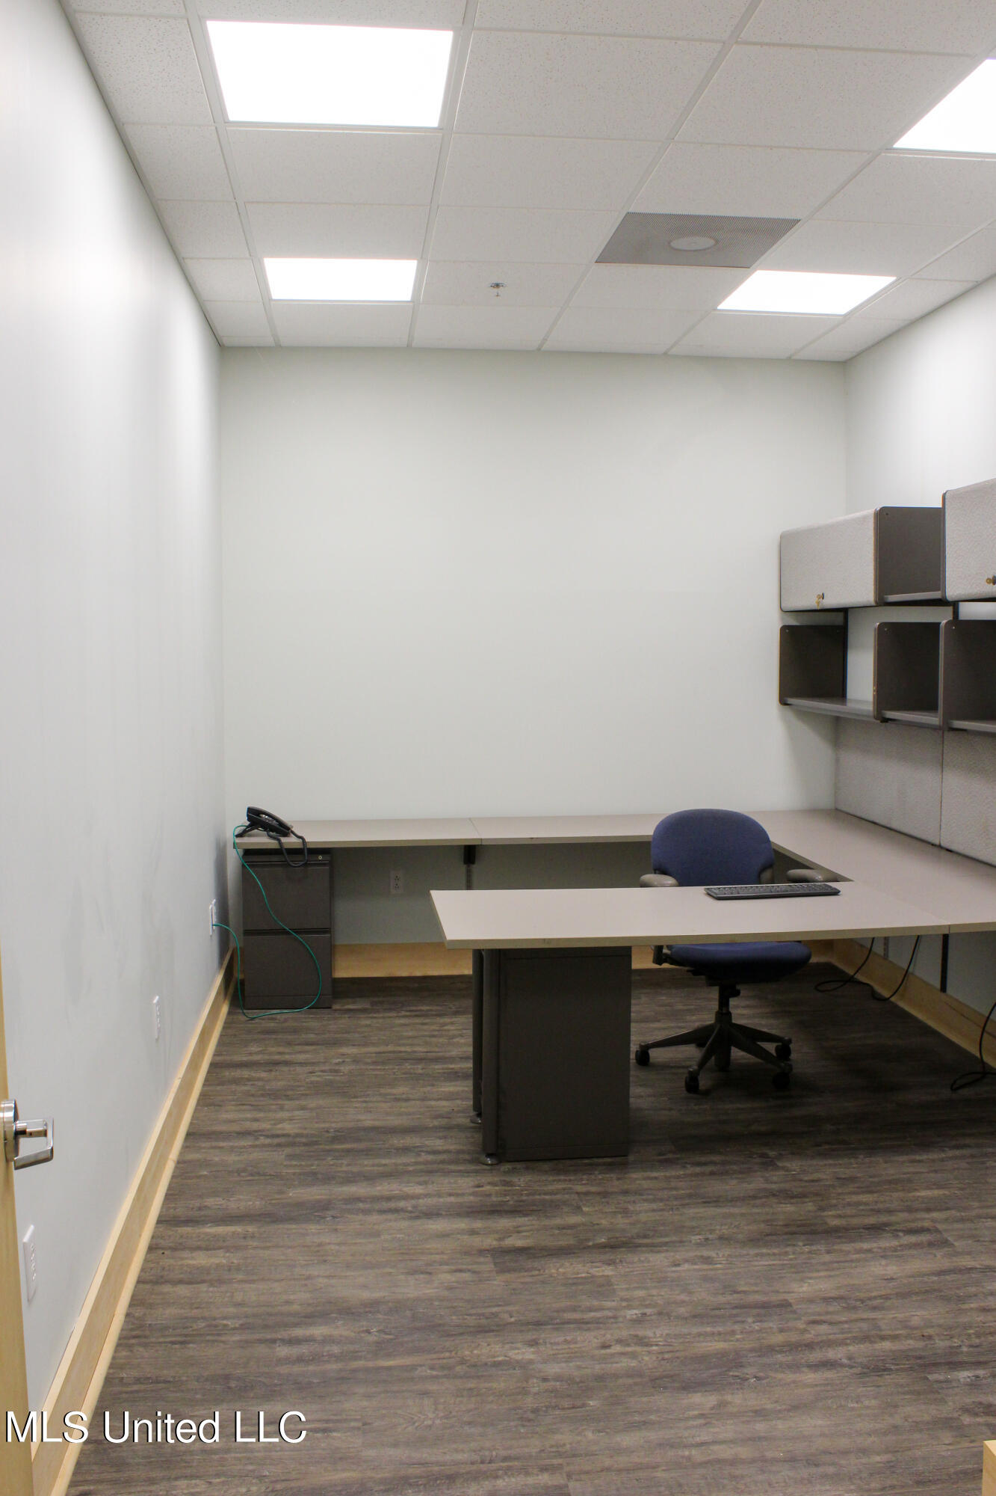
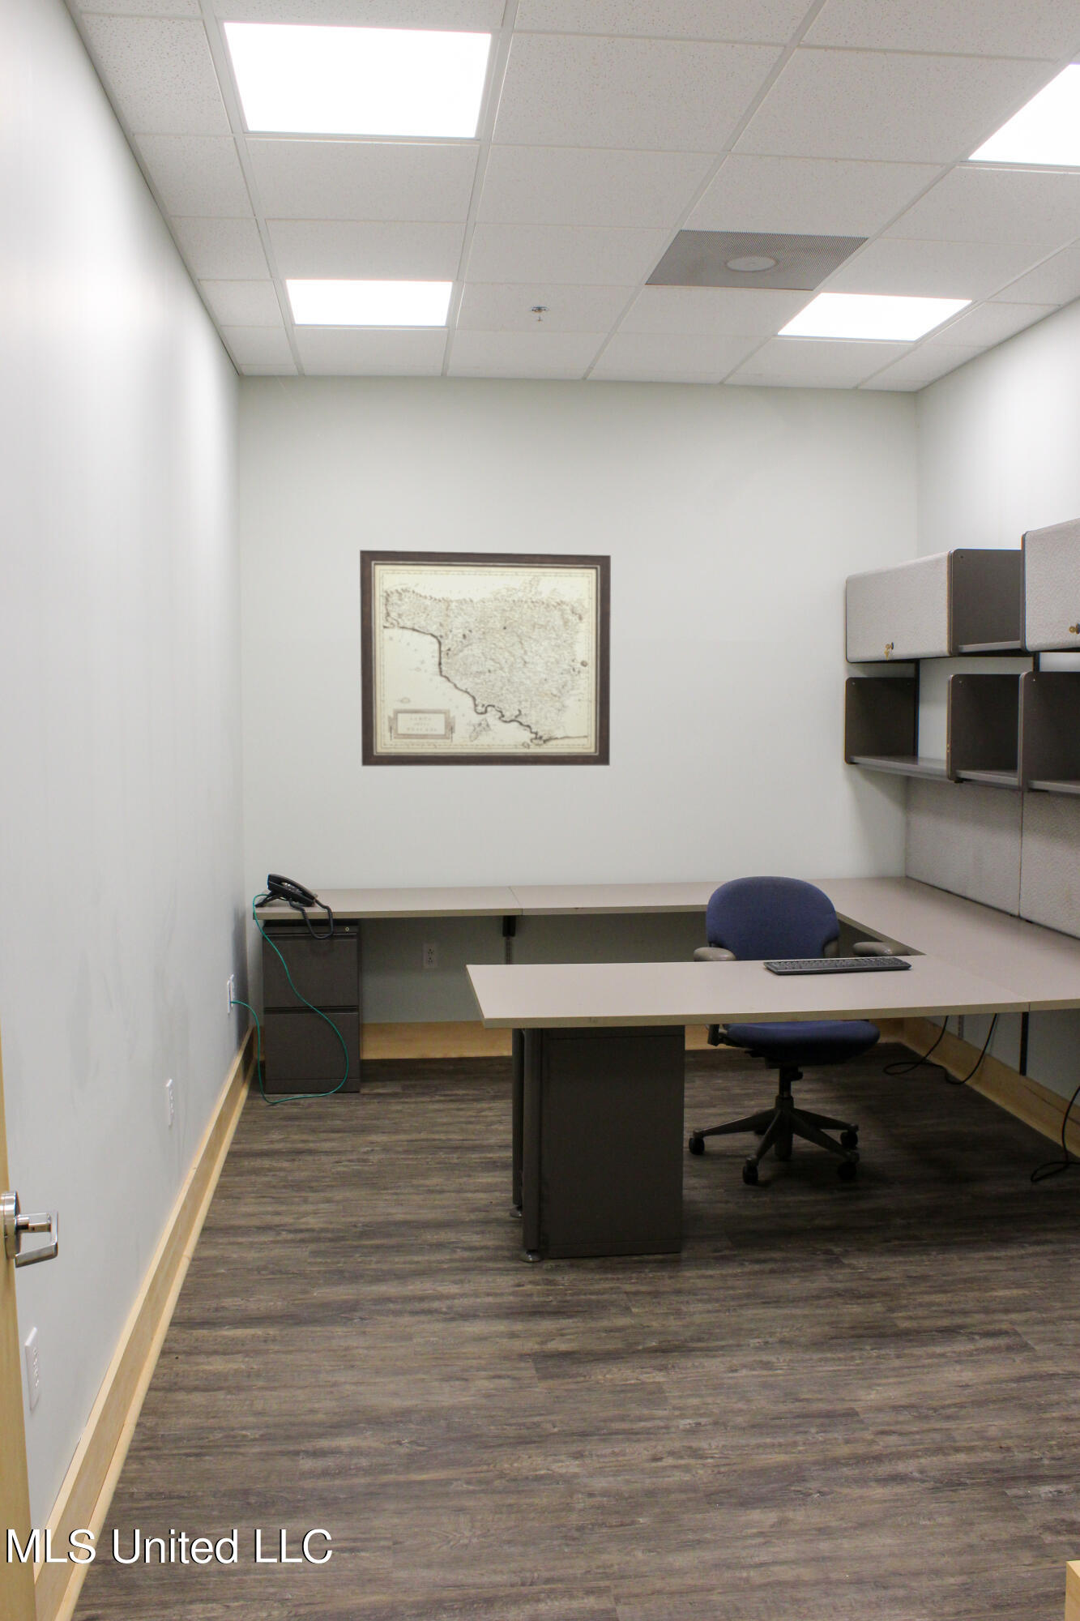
+ wall art (487, 659)
